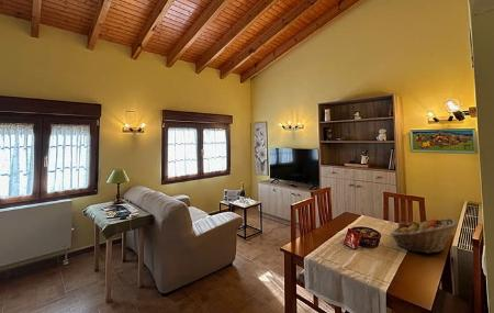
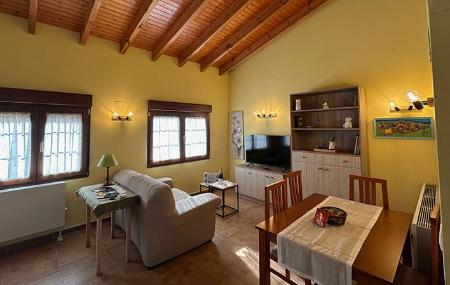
- fruit basket (422, 232)
